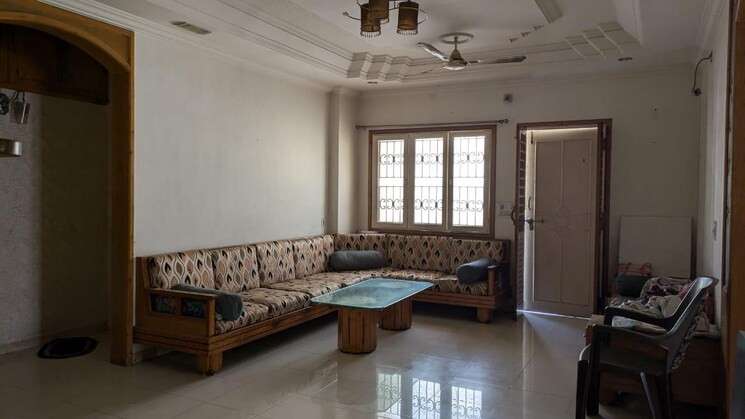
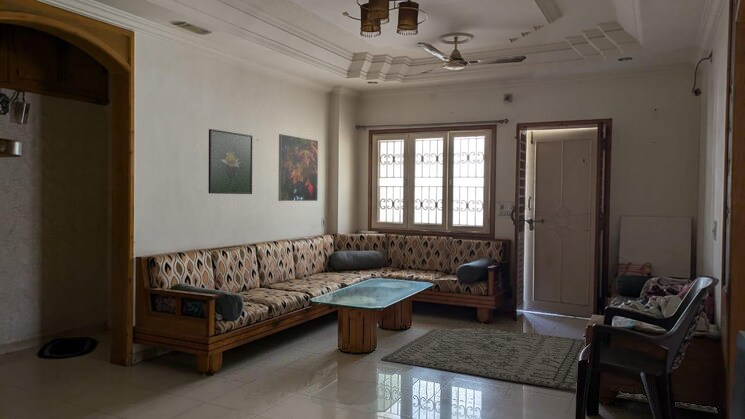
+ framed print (299, 169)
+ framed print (231, 163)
+ rug (545, 356)
